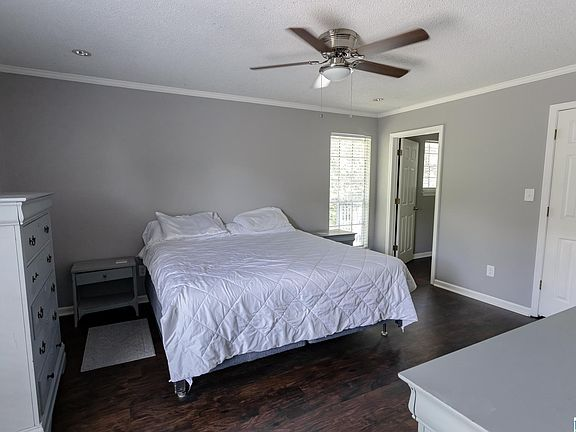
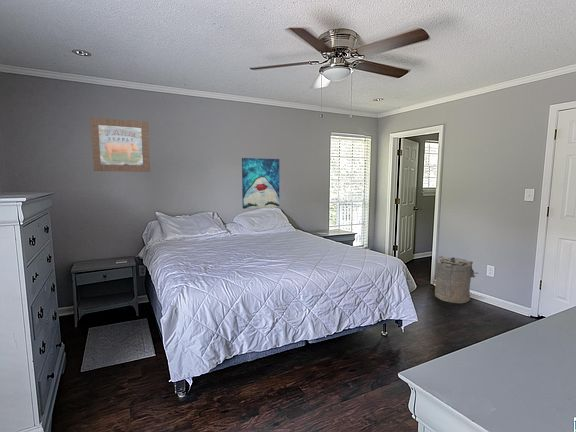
+ laundry hamper (452, 277)
+ wall art (121, 145)
+ wall art (261, 183)
